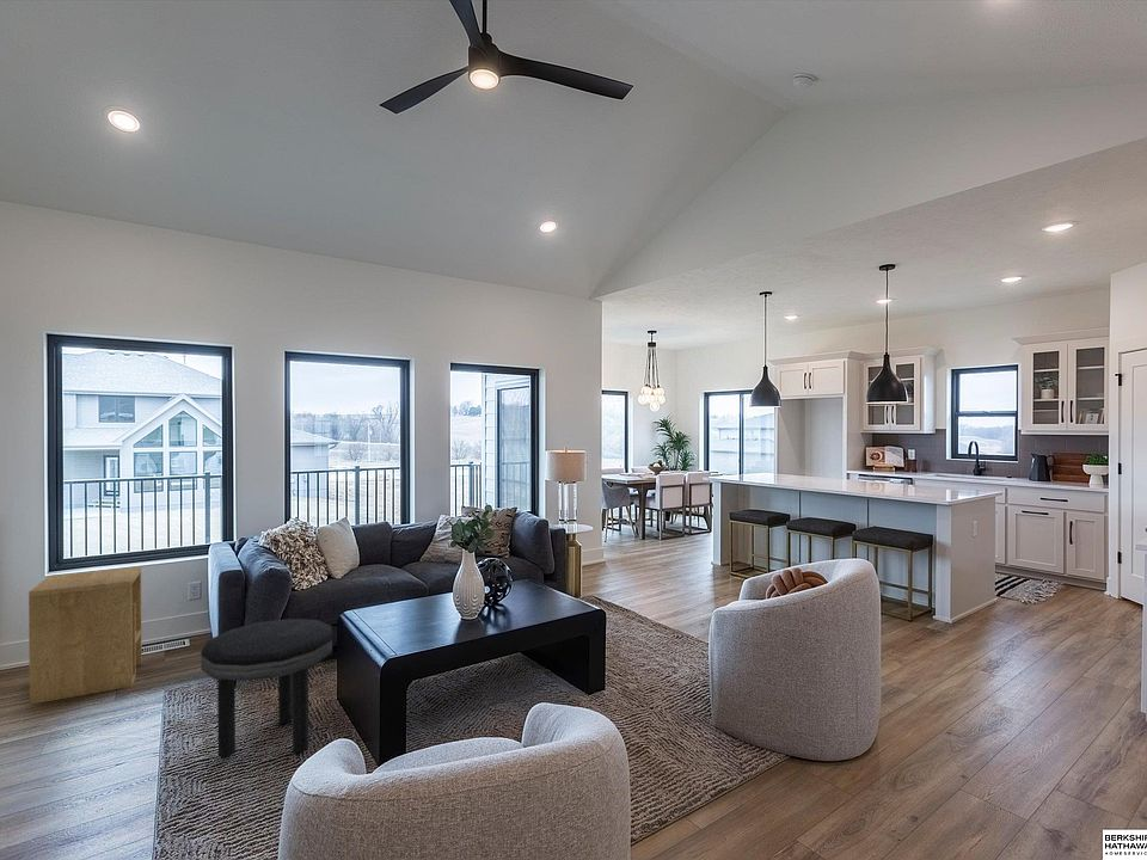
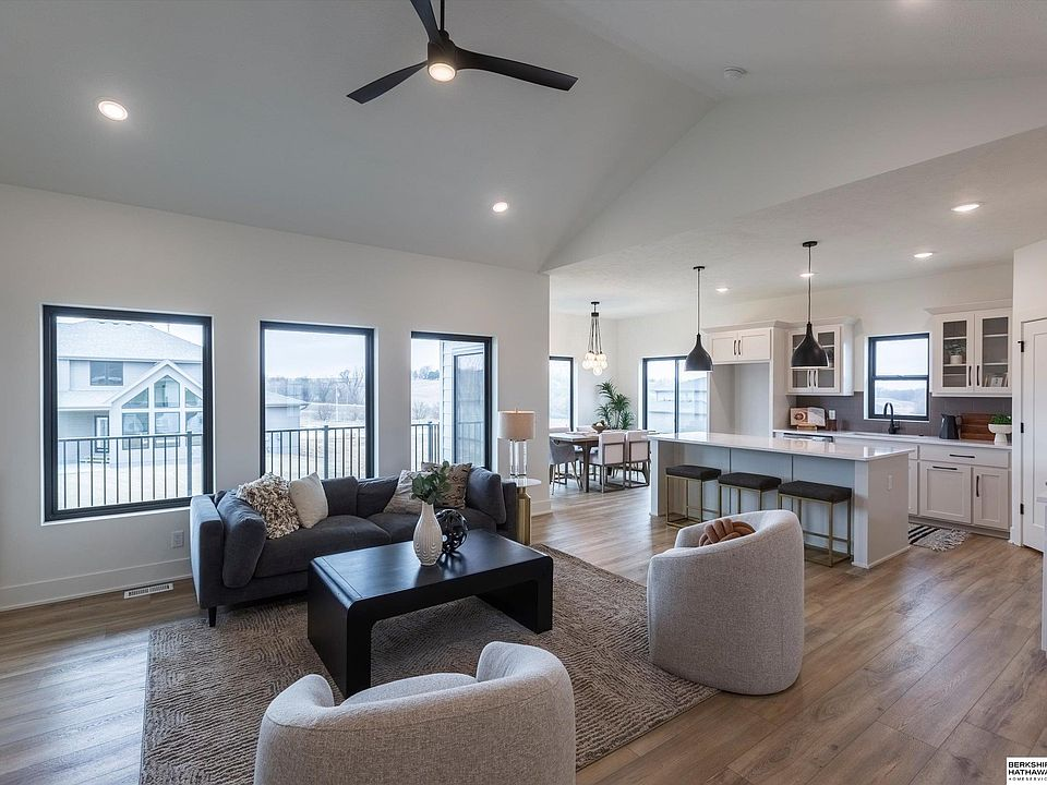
- side table (90, 629)
- side table (278, 688)
